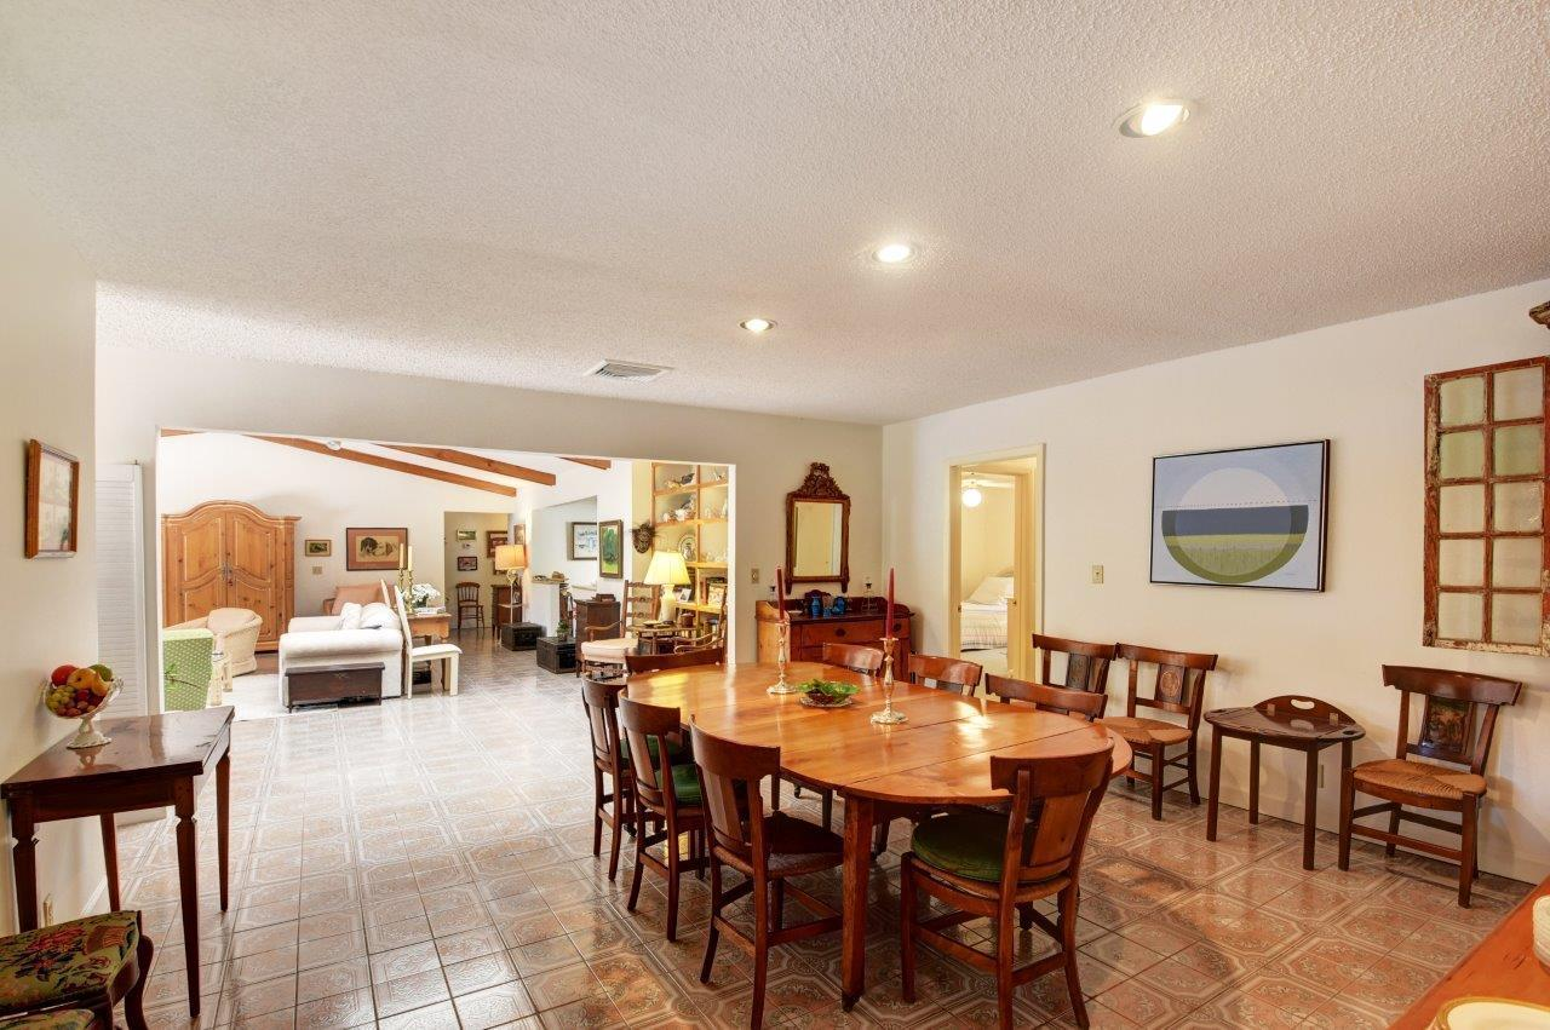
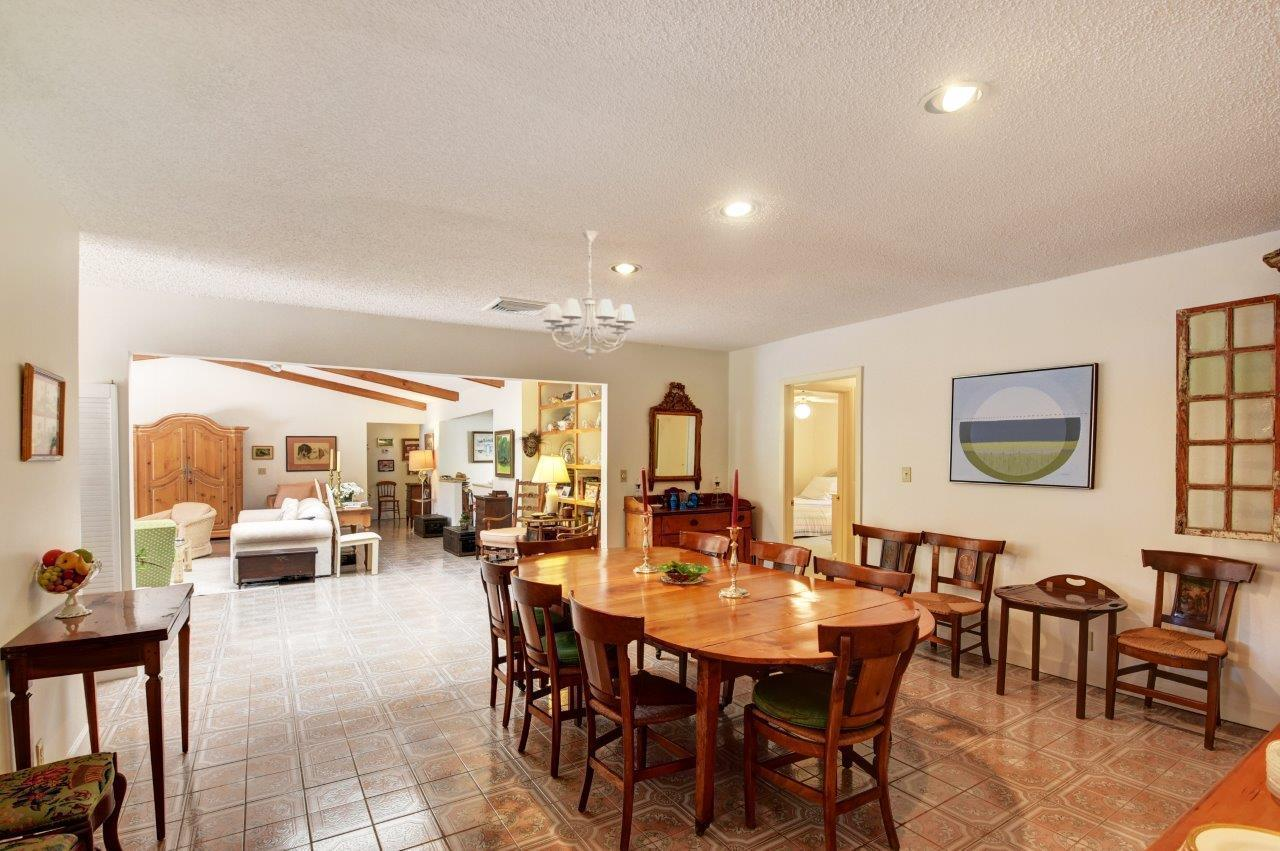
+ chandelier (589, 296)
